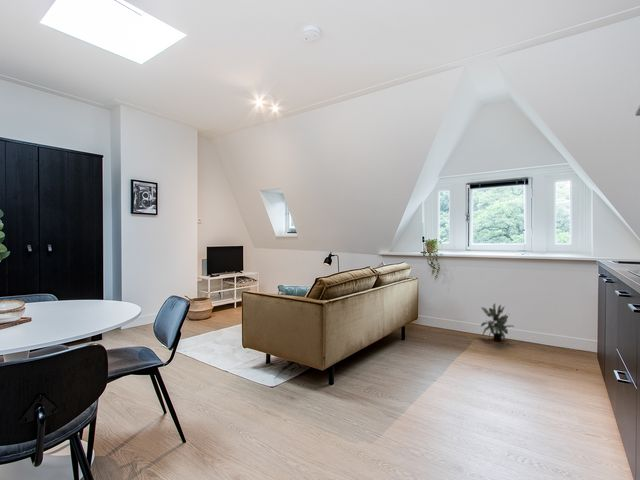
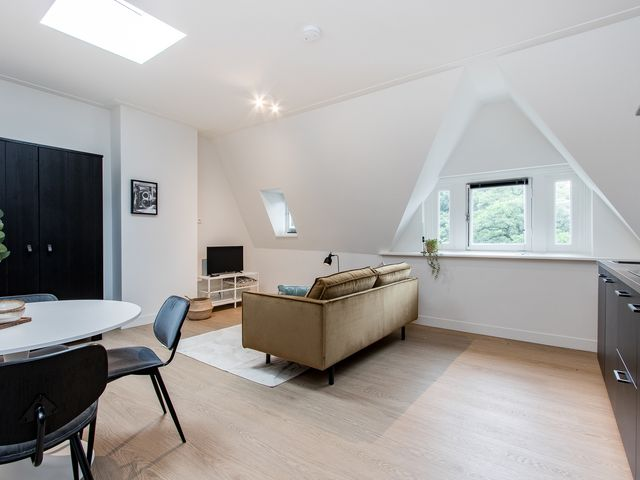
- potted plant (496, 322)
